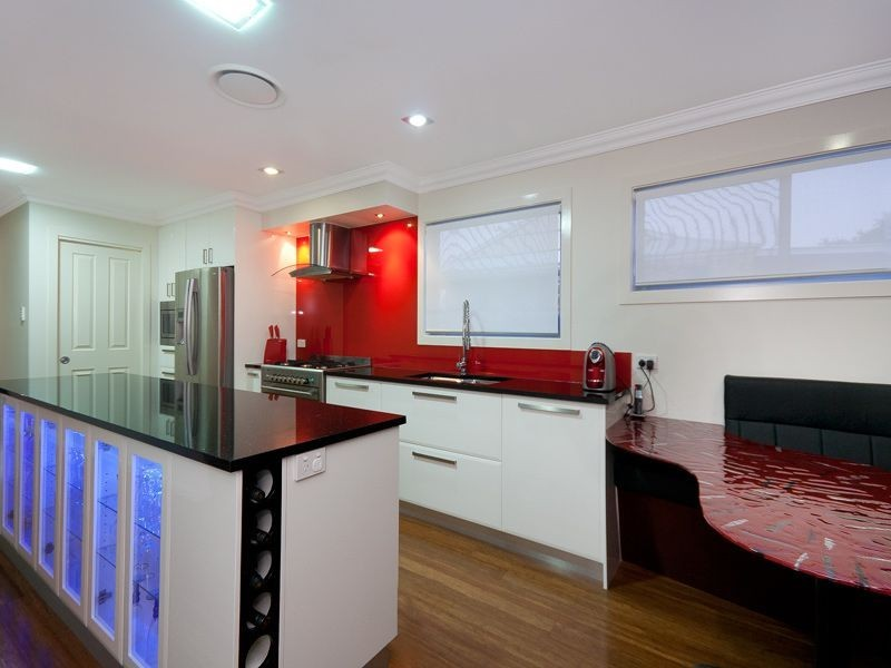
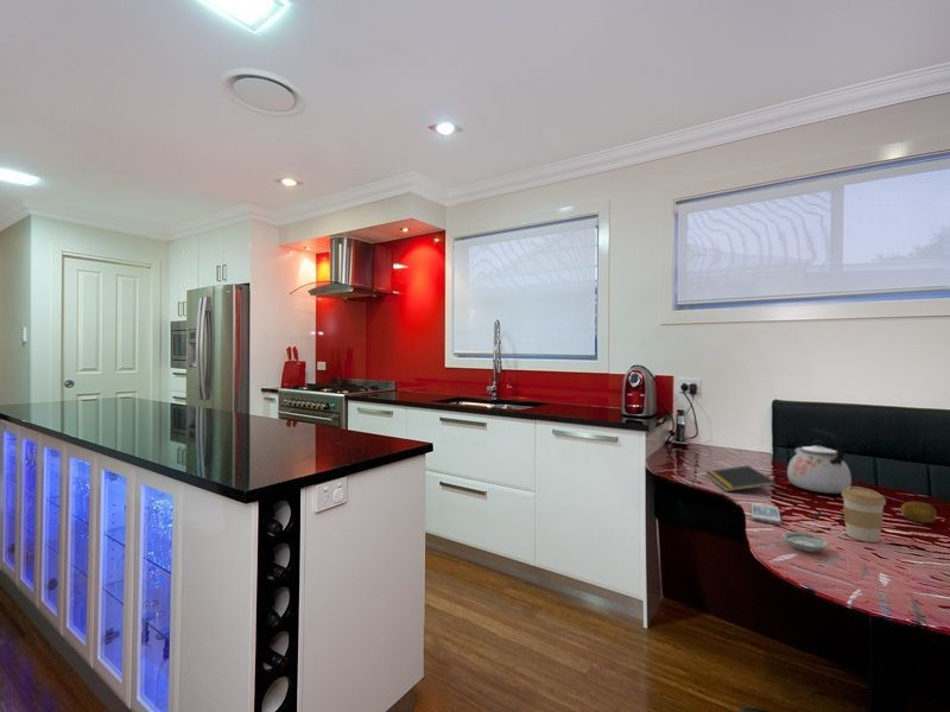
+ fruit (918, 511)
+ smartphone (765, 513)
+ kettle (817, 458)
+ saucer (804, 542)
+ notepad (737, 477)
+ coffee cup (862, 513)
